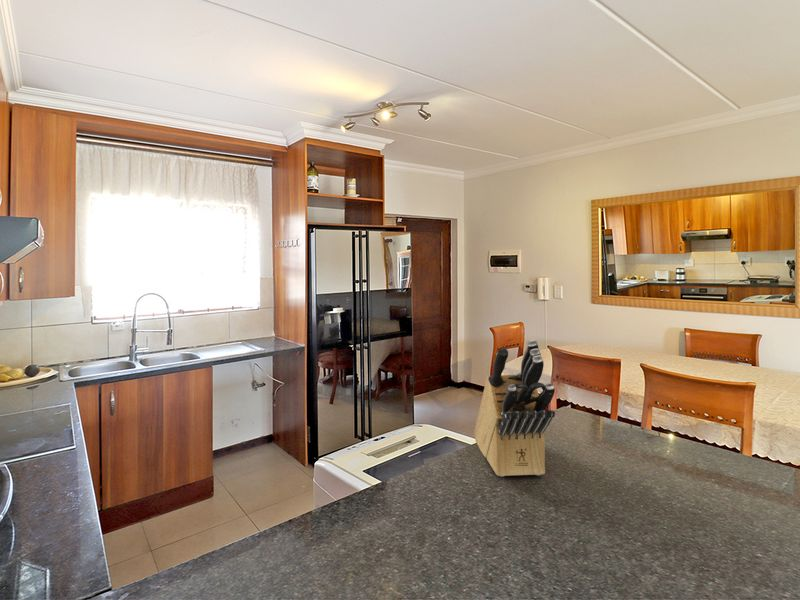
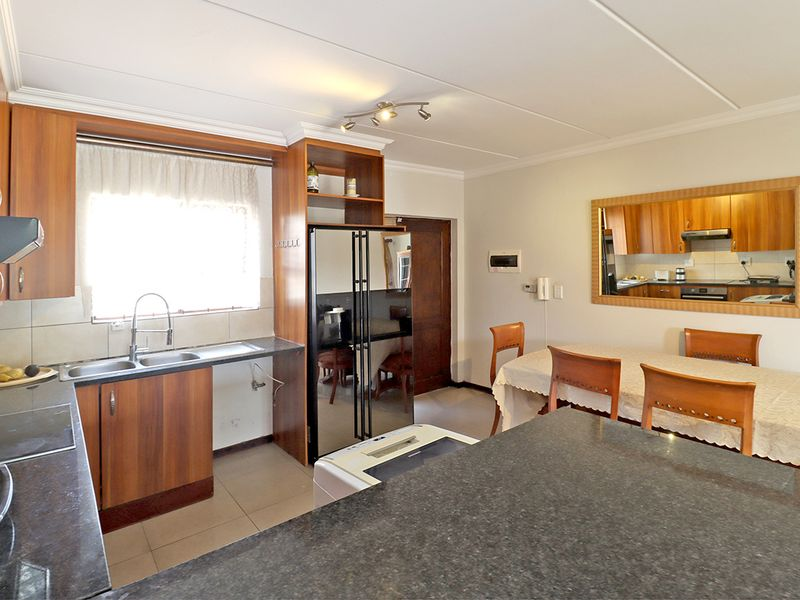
- knife block (509, 400)
